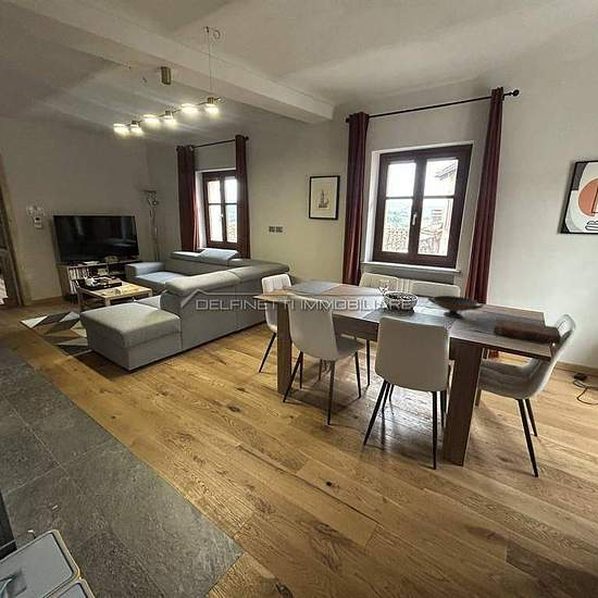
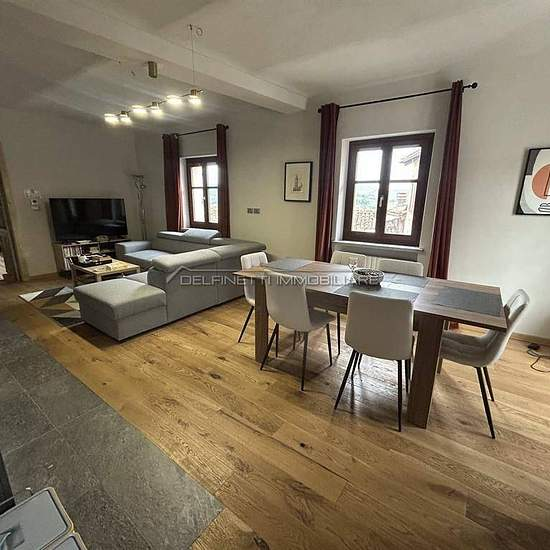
- decorative bowl (453, 307)
- book (525, 329)
